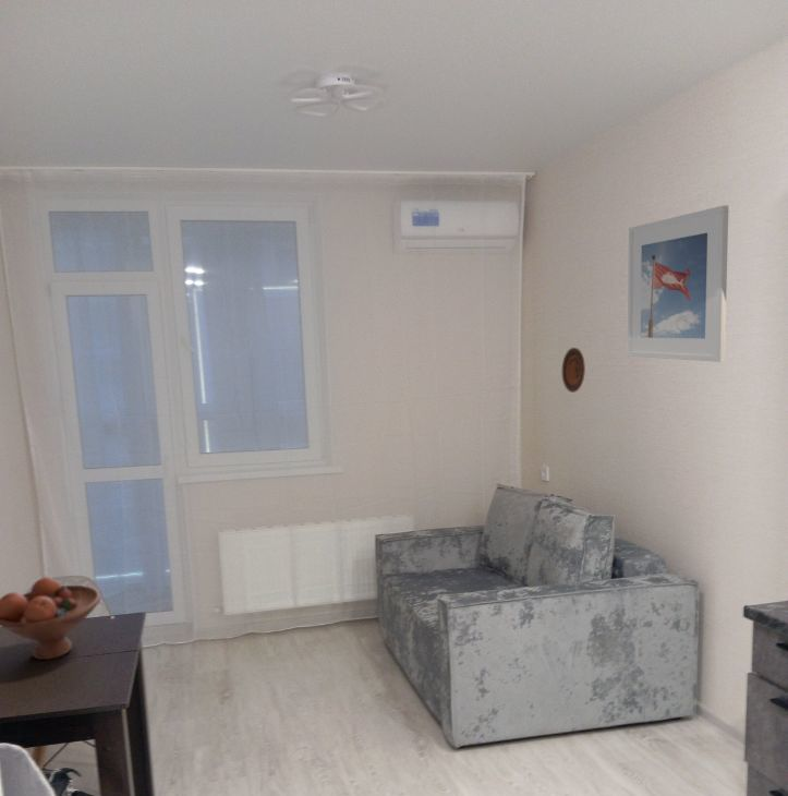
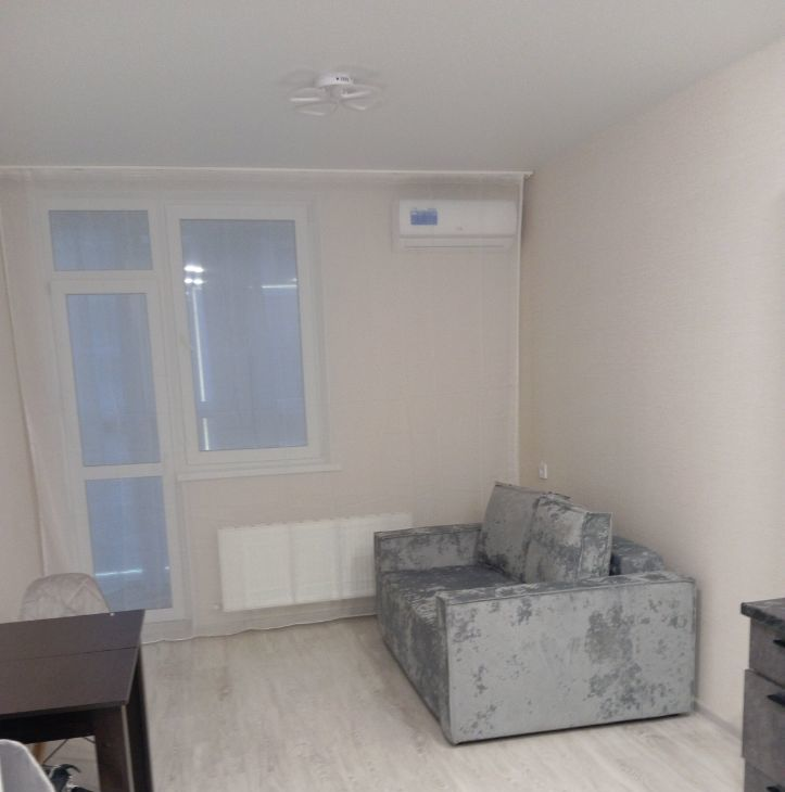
- fruit bowl (49, 618)
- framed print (672, 289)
- decorative plate (573, 370)
